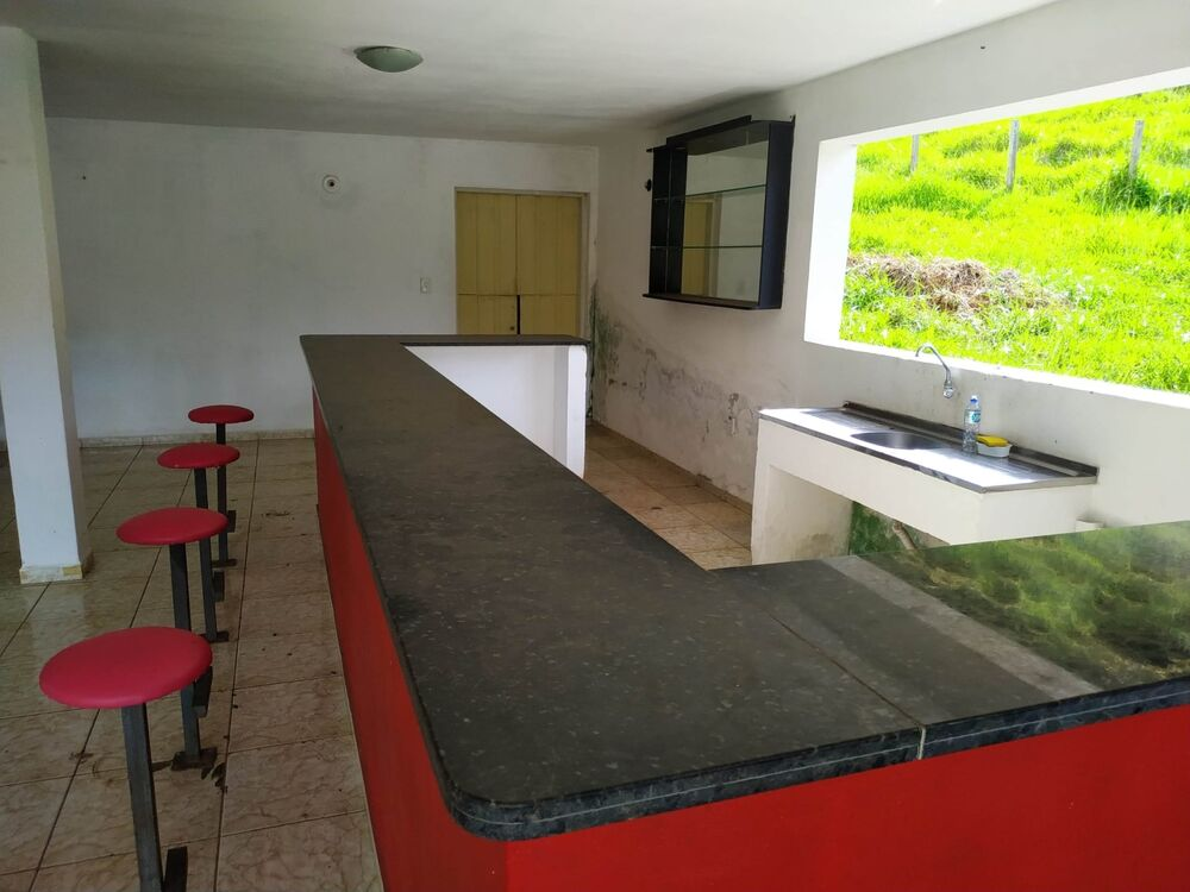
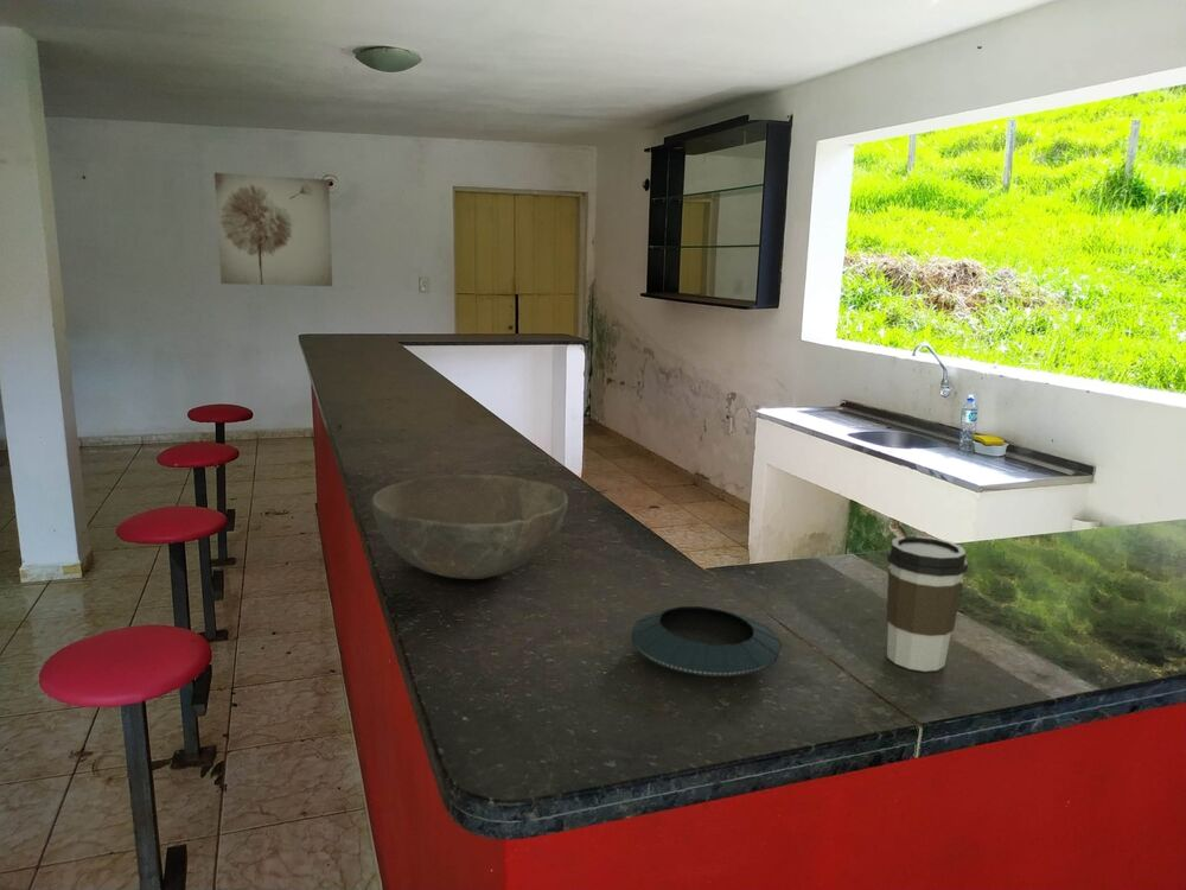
+ bowl (471, 533)
+ saucer (704, 634)
+ wall art (275, 231)
+ coffee cup (922, 603)
